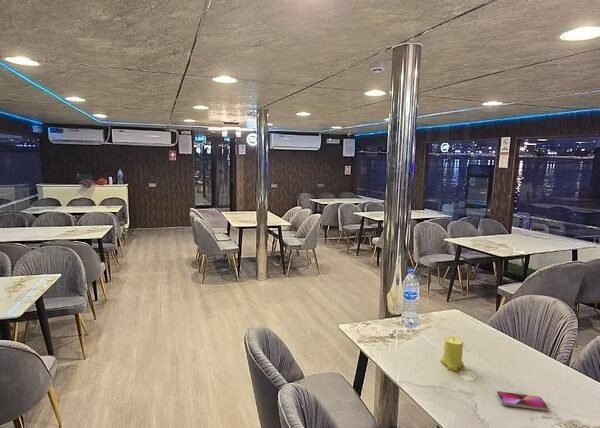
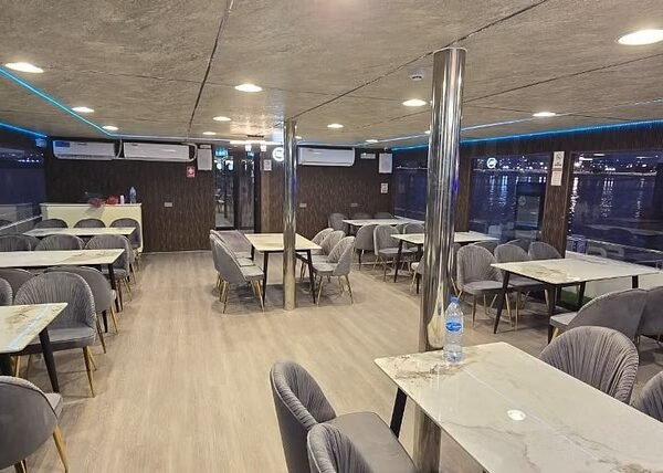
- smartphone (521, 400)
- candle (451, 350)
